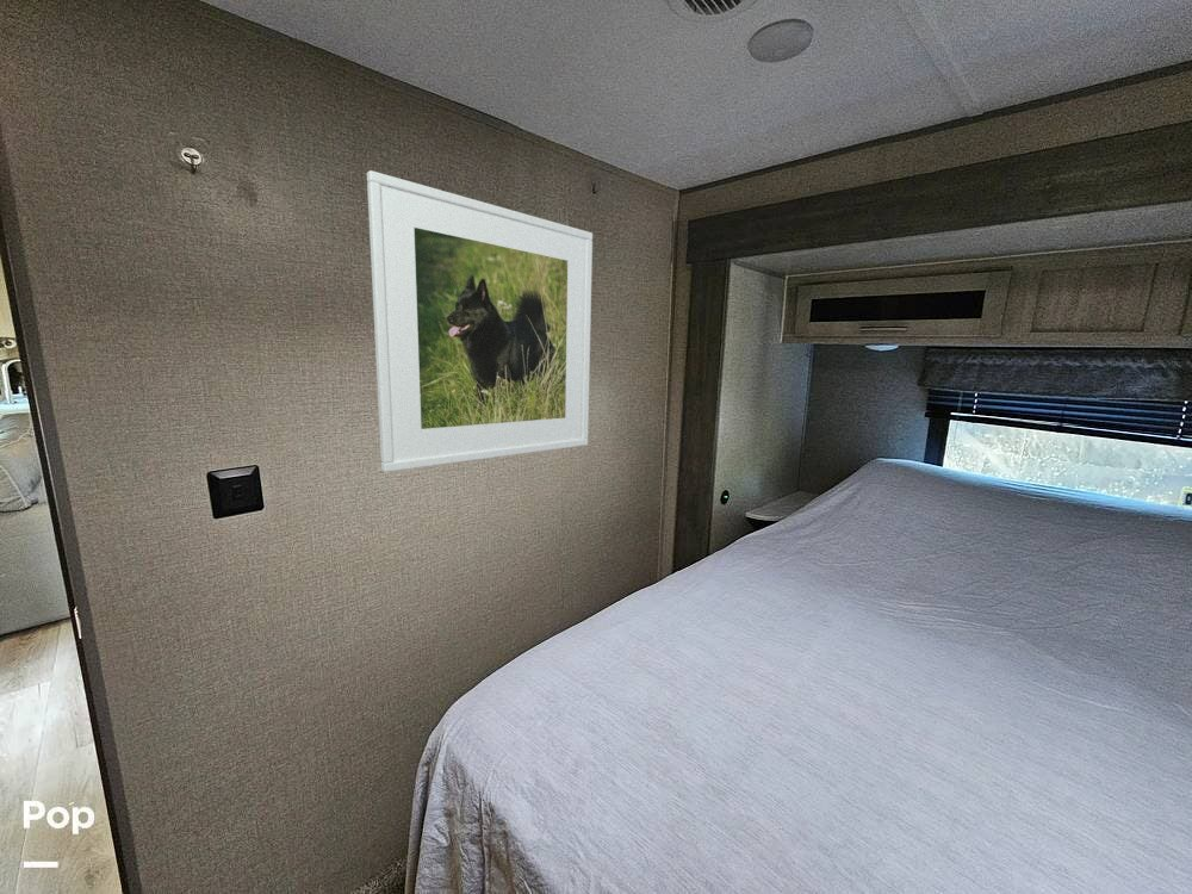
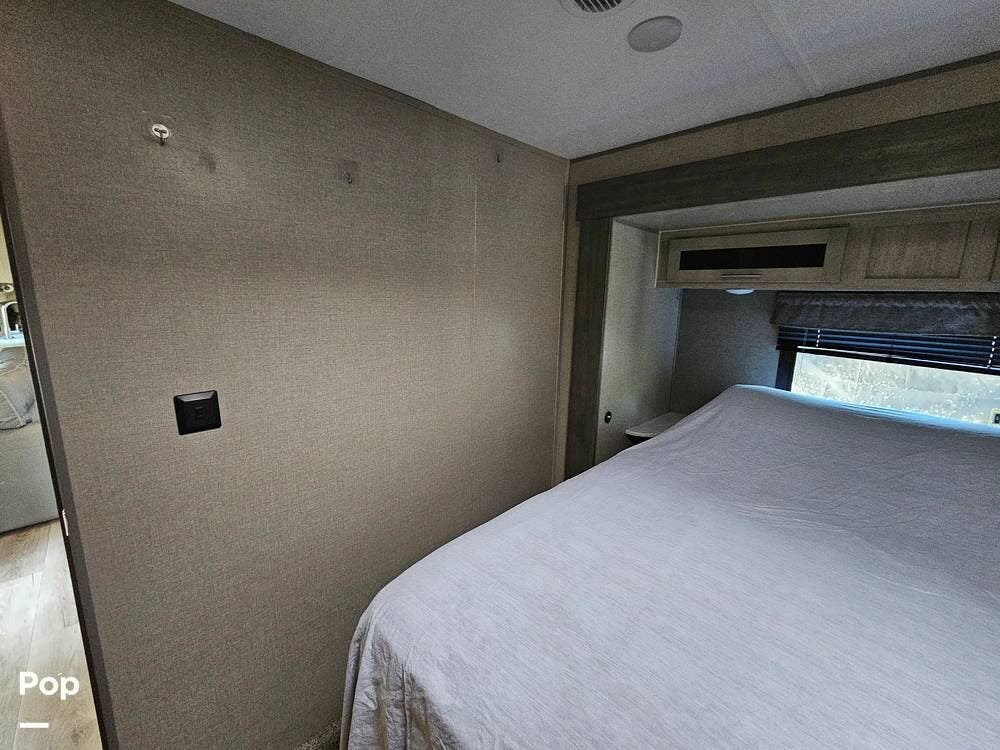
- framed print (499, 336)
